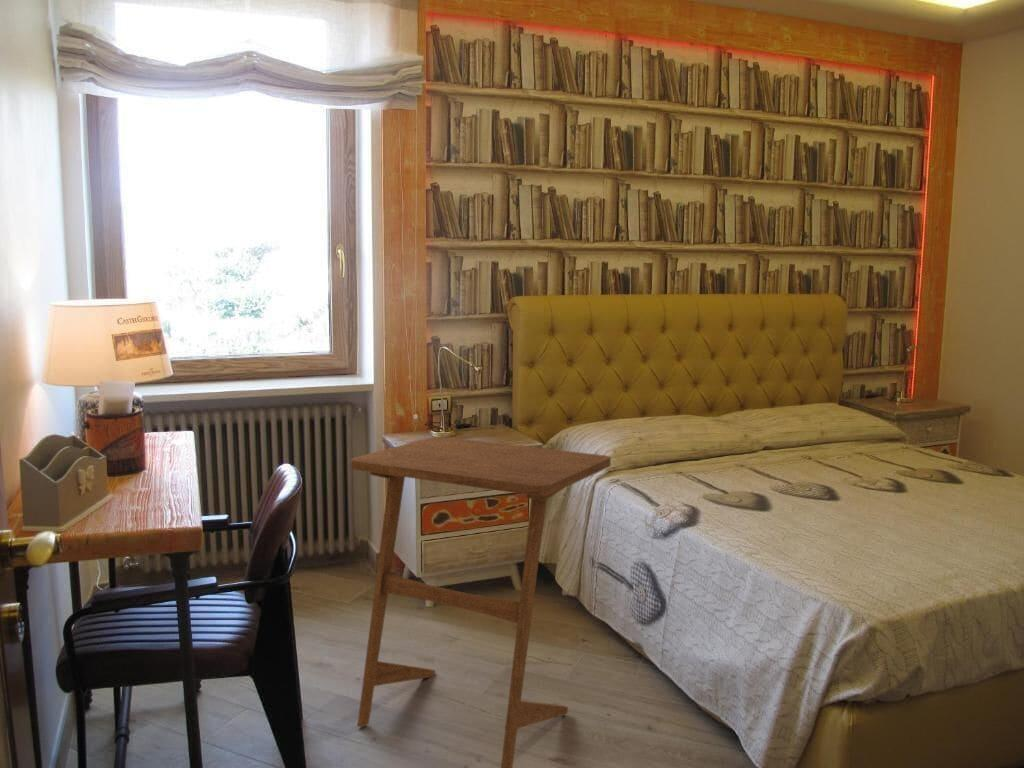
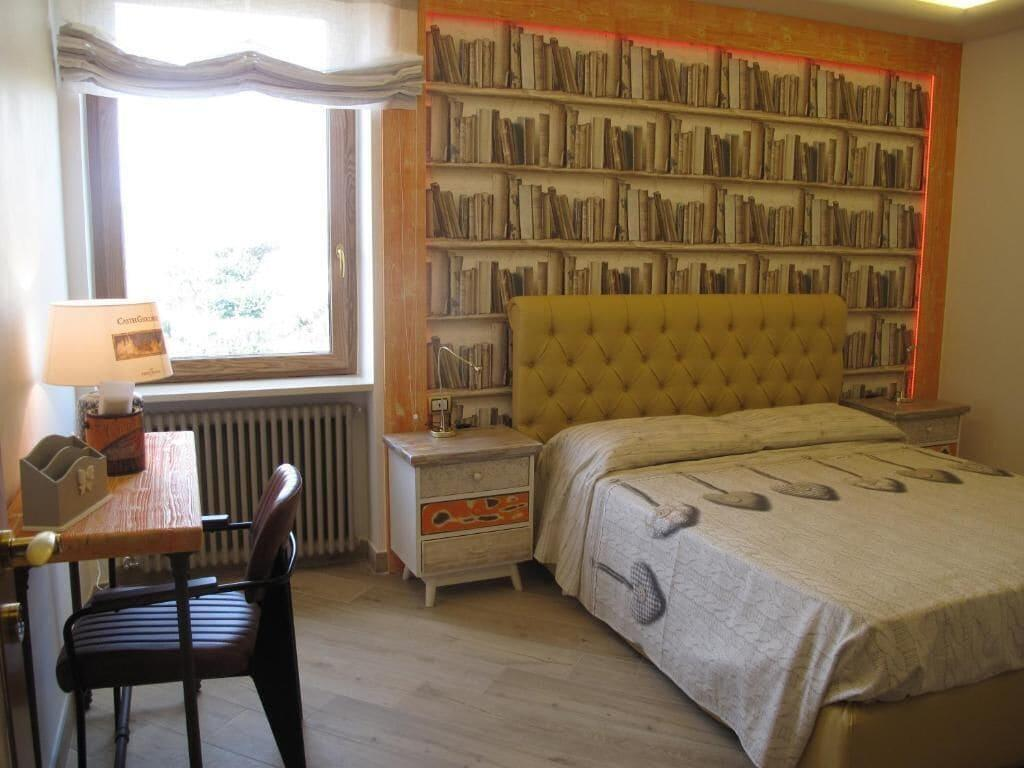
- side table (476, 595)
